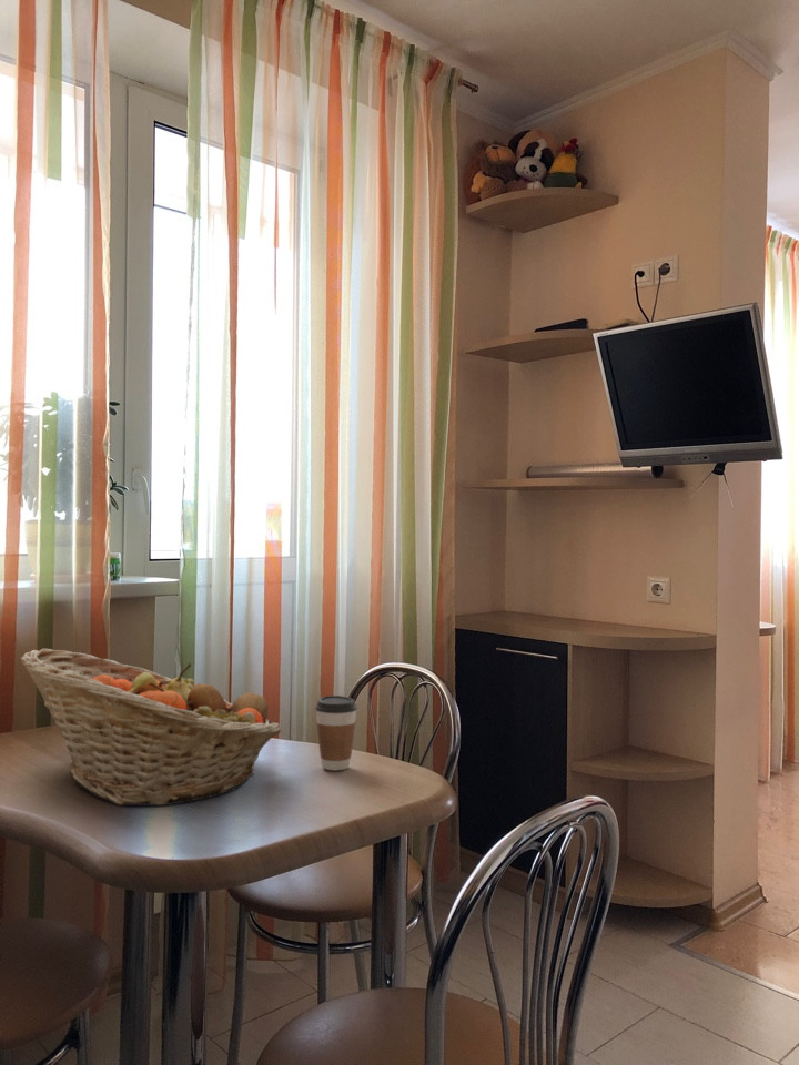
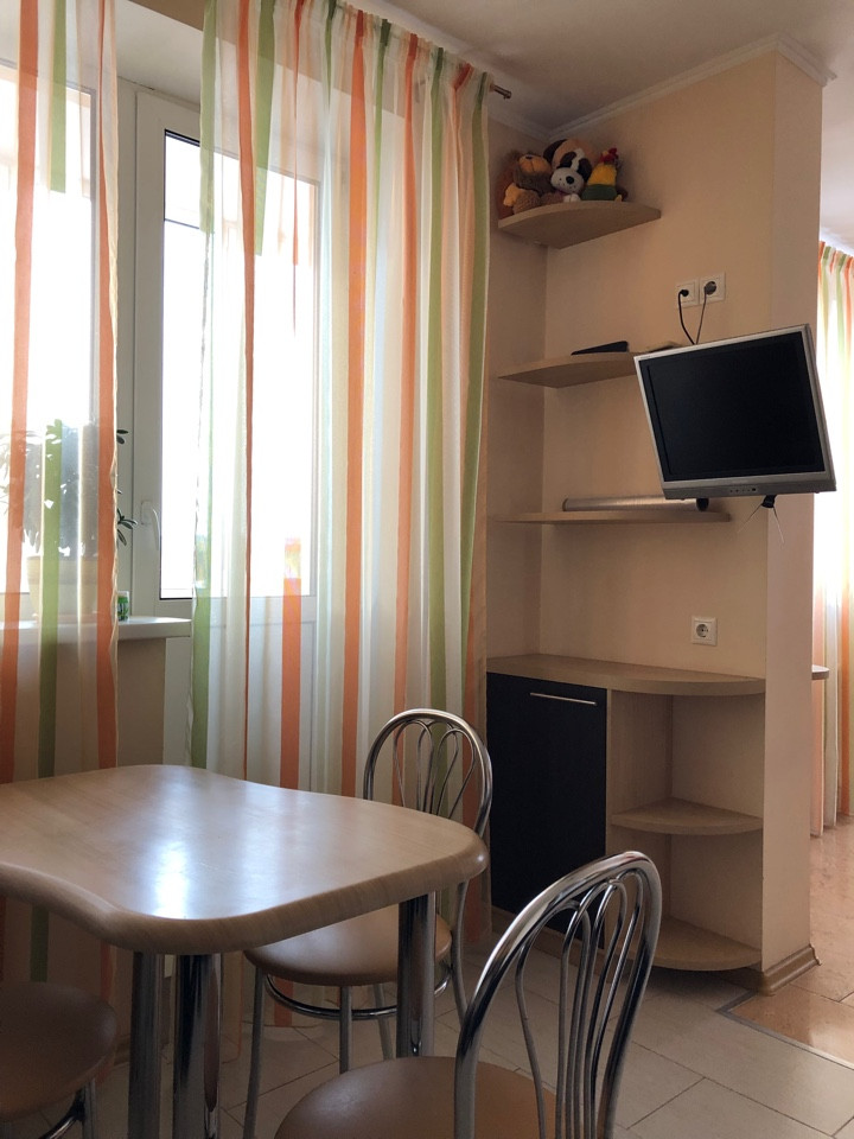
- fruit basket (151, 713)
- coffee cup (335, 732)
